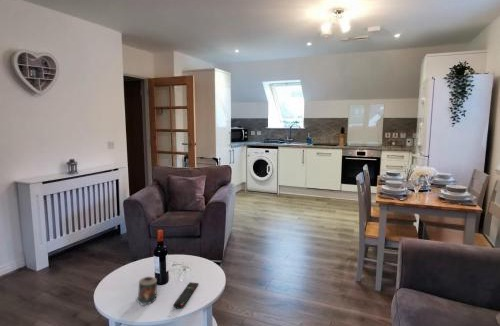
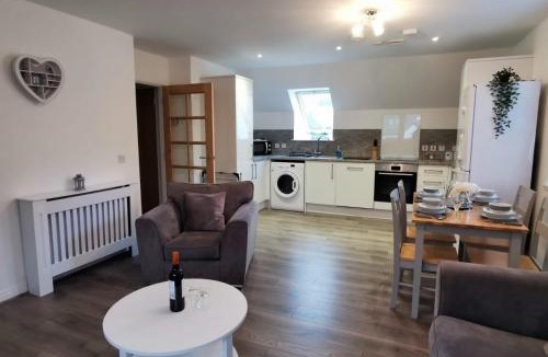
- remote control (186, 294)
- candle (146, 290)
